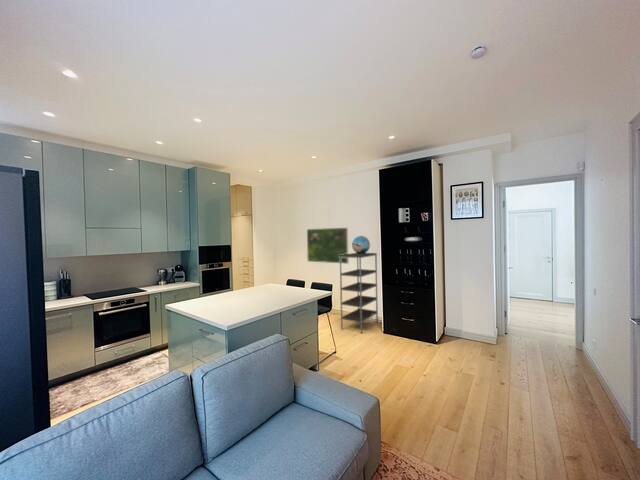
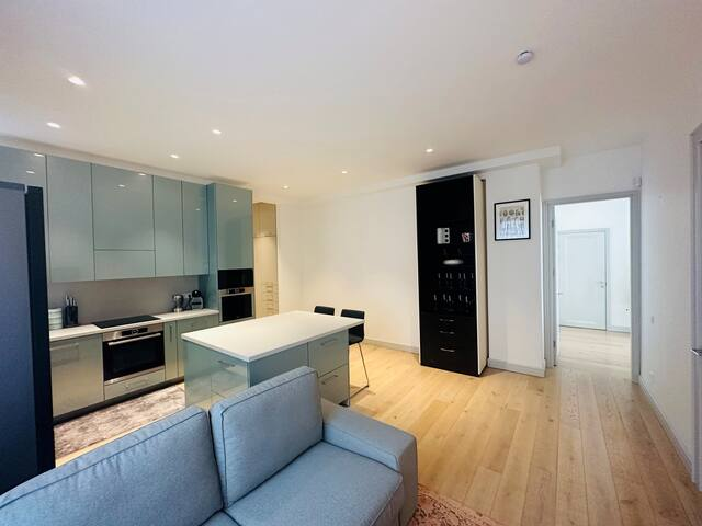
- shelving unit (359, 290)
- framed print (326, 245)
- decorative globe (360, 244)
